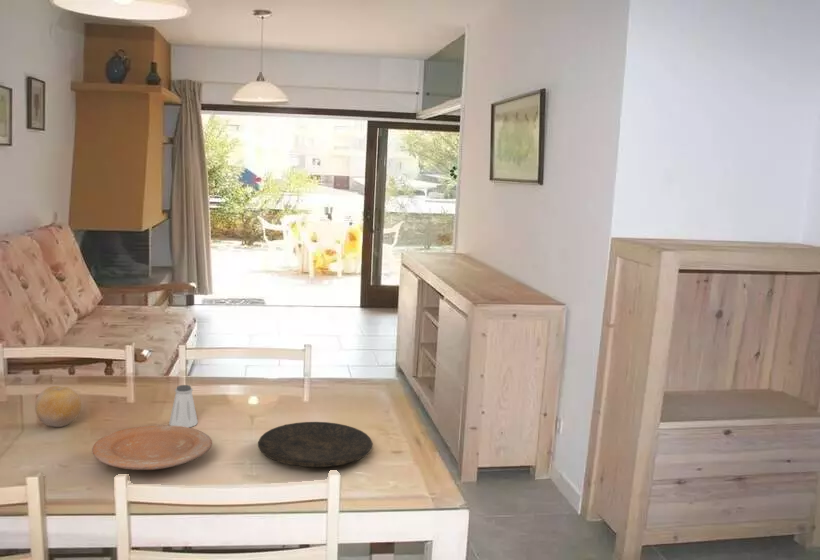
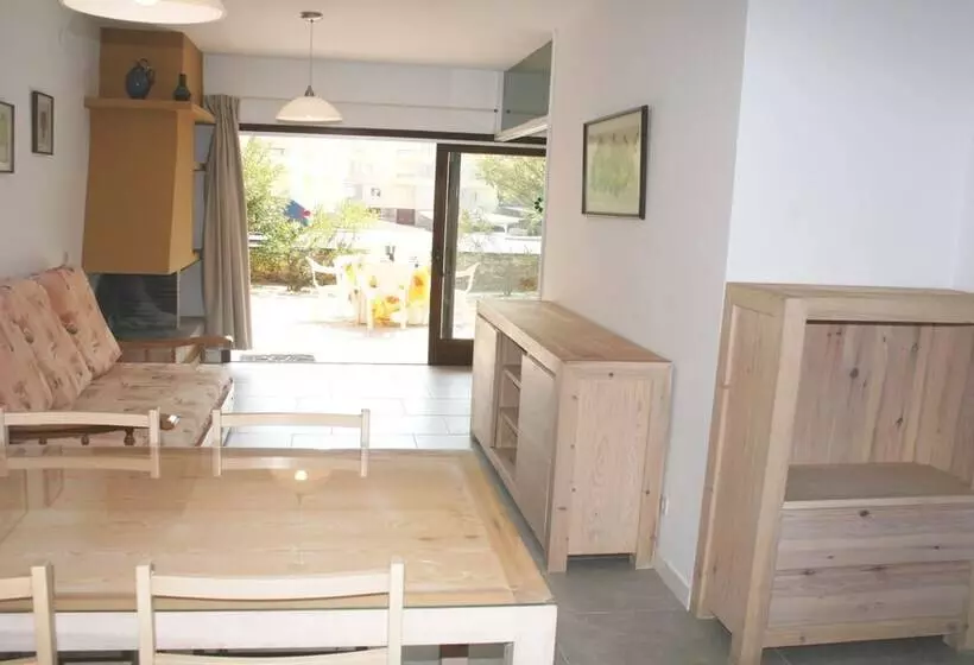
- fruit (58, 406)
- saltshaker (183, 405)
- plate (153, 451)
- plate (315, 446)
